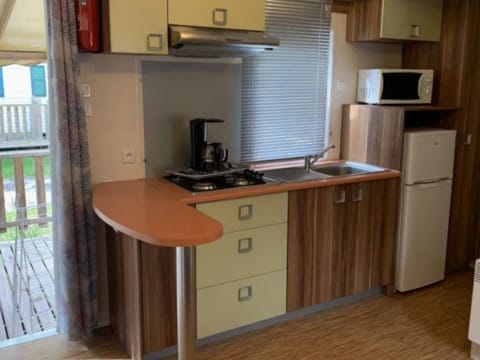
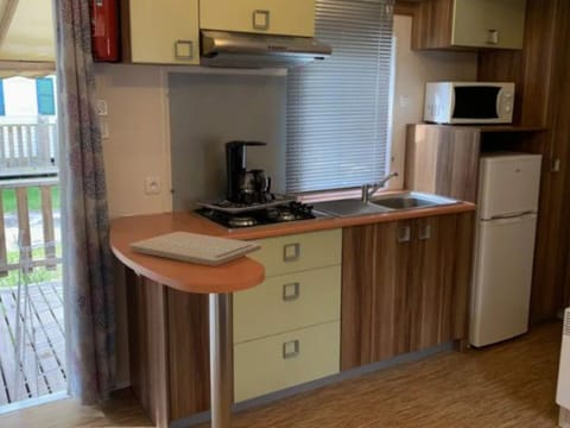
+ cutting board (195, 246)
